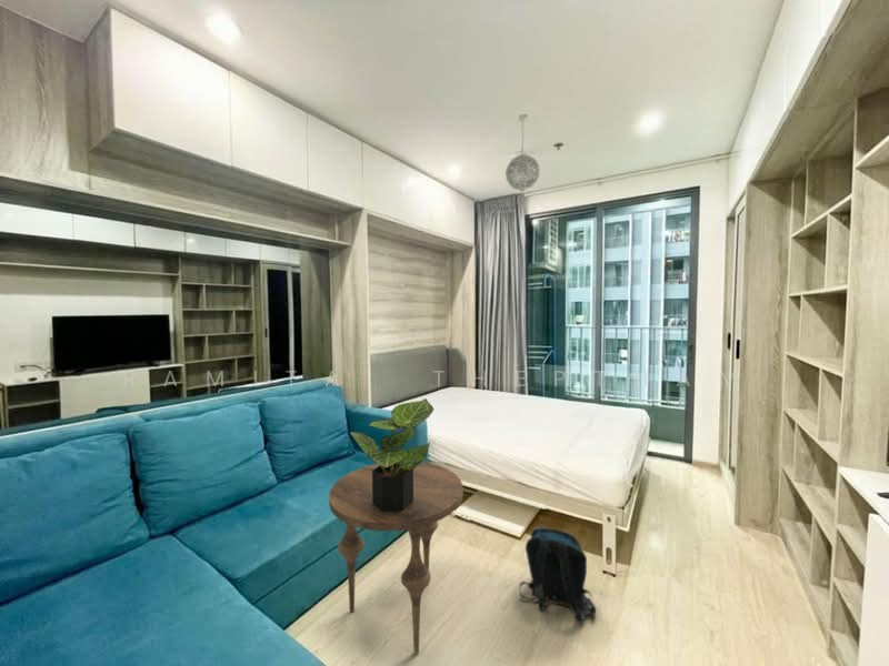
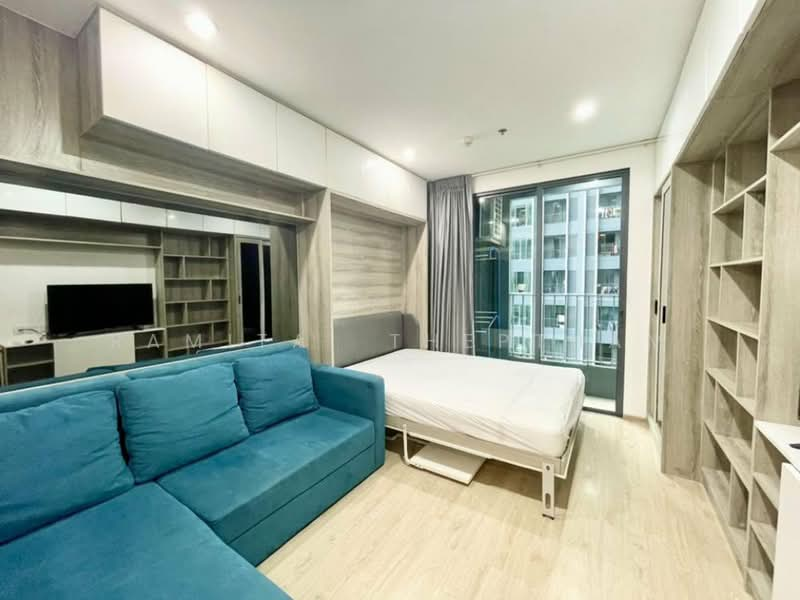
- side table (411, 549)
- potted plant (400, 454)
- pendant light (522, 155)
- backpack (557, 568)
